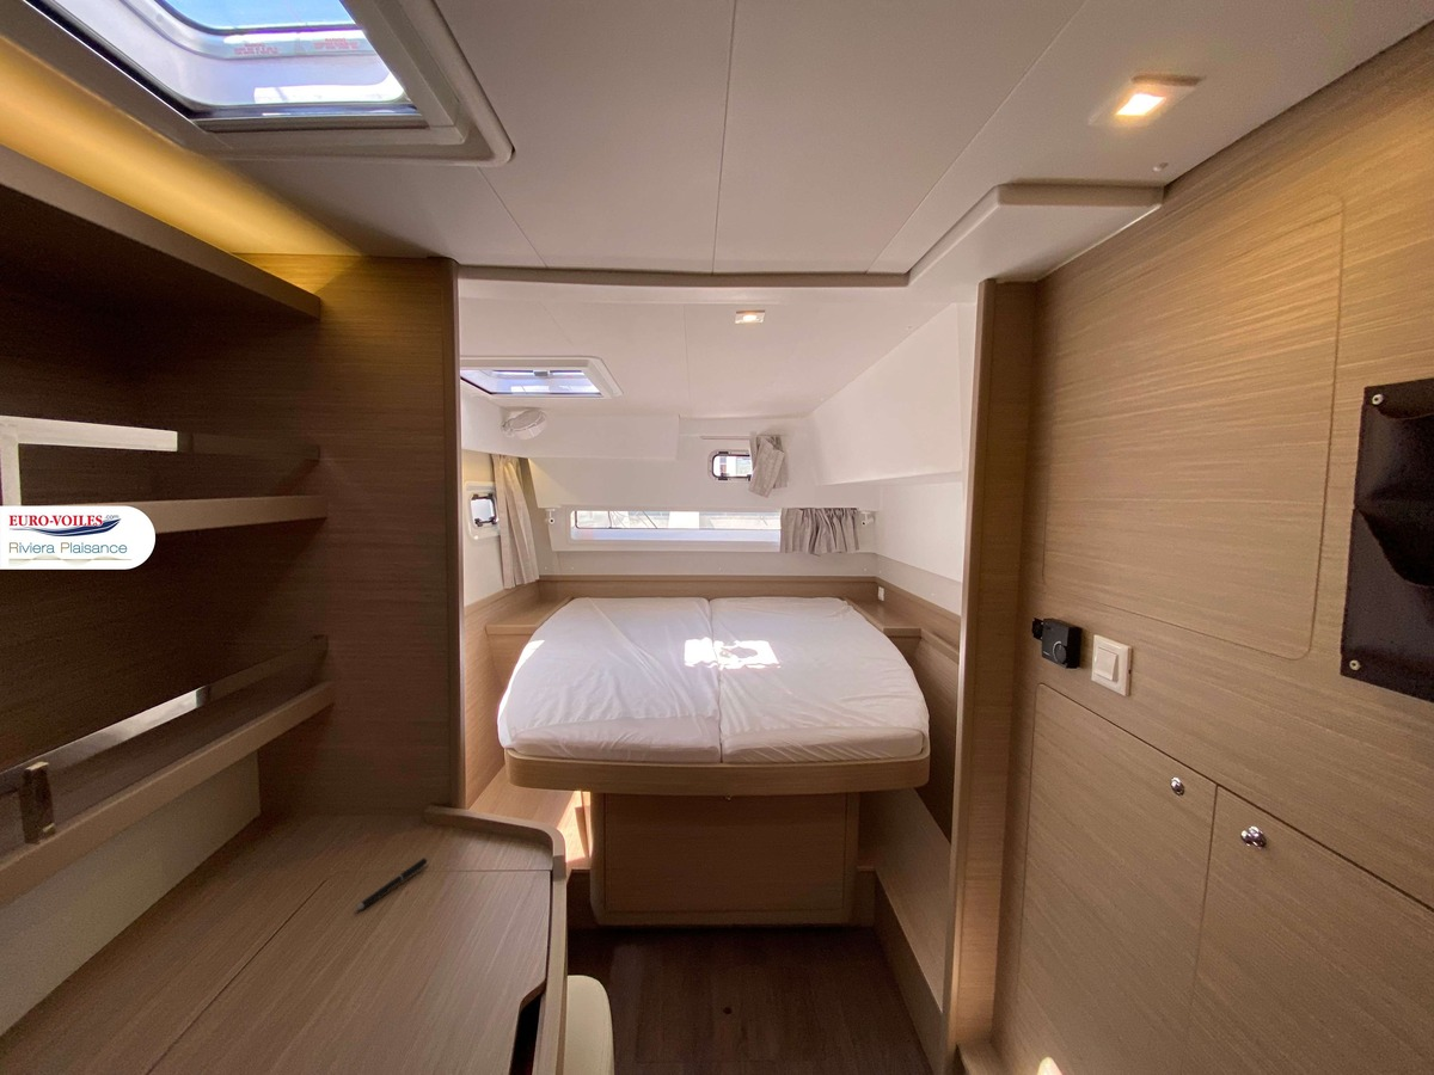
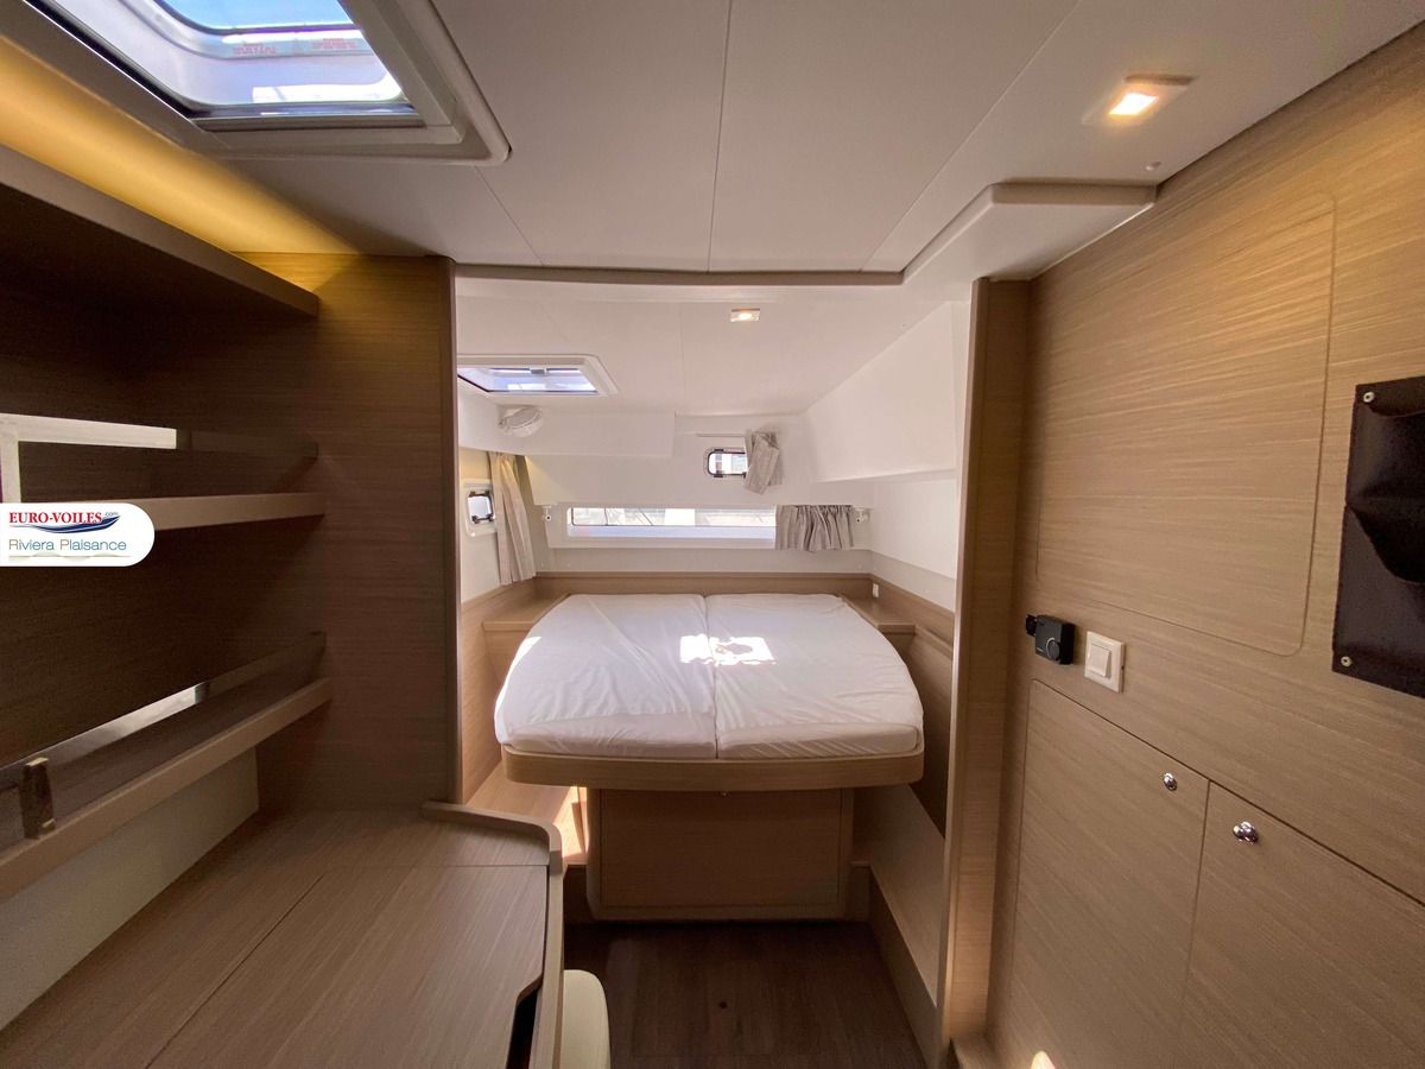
- pen (392, 883)
